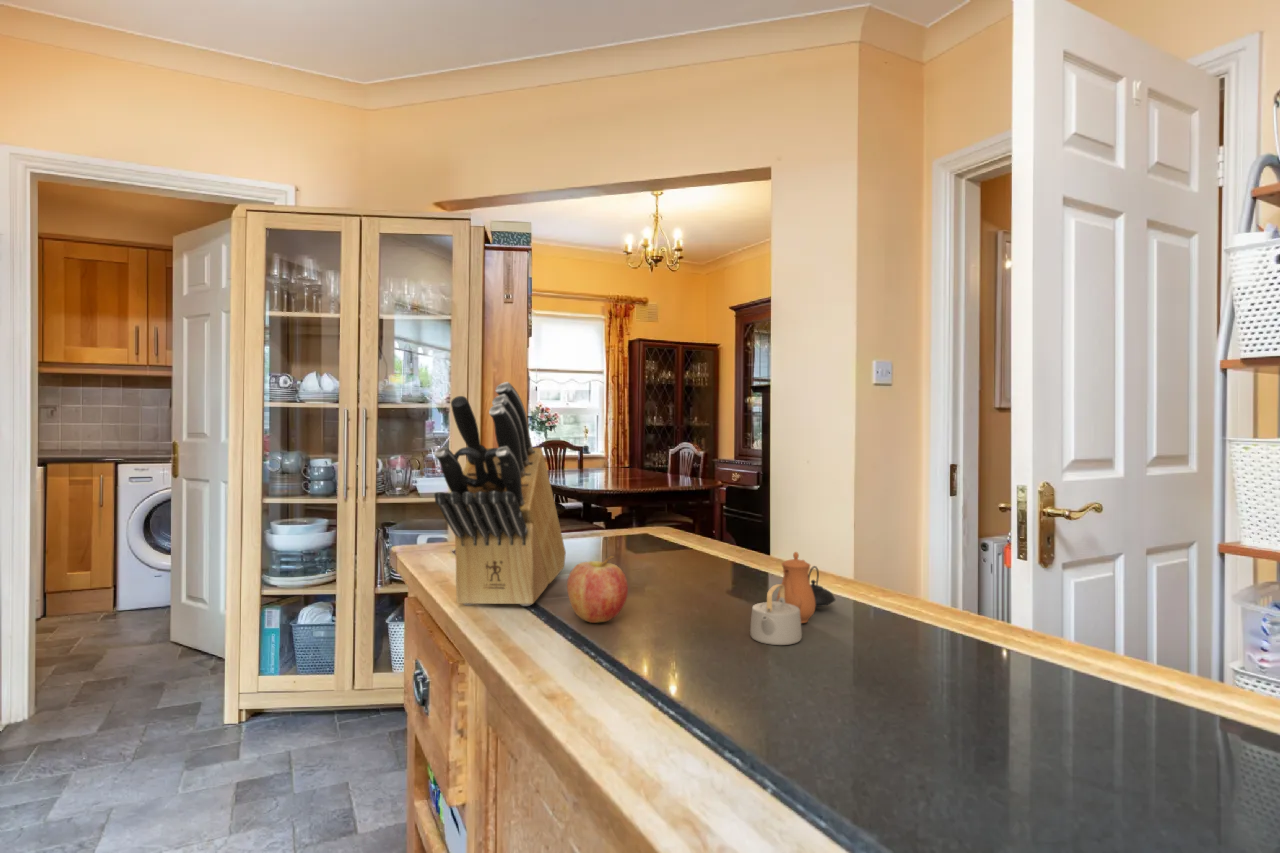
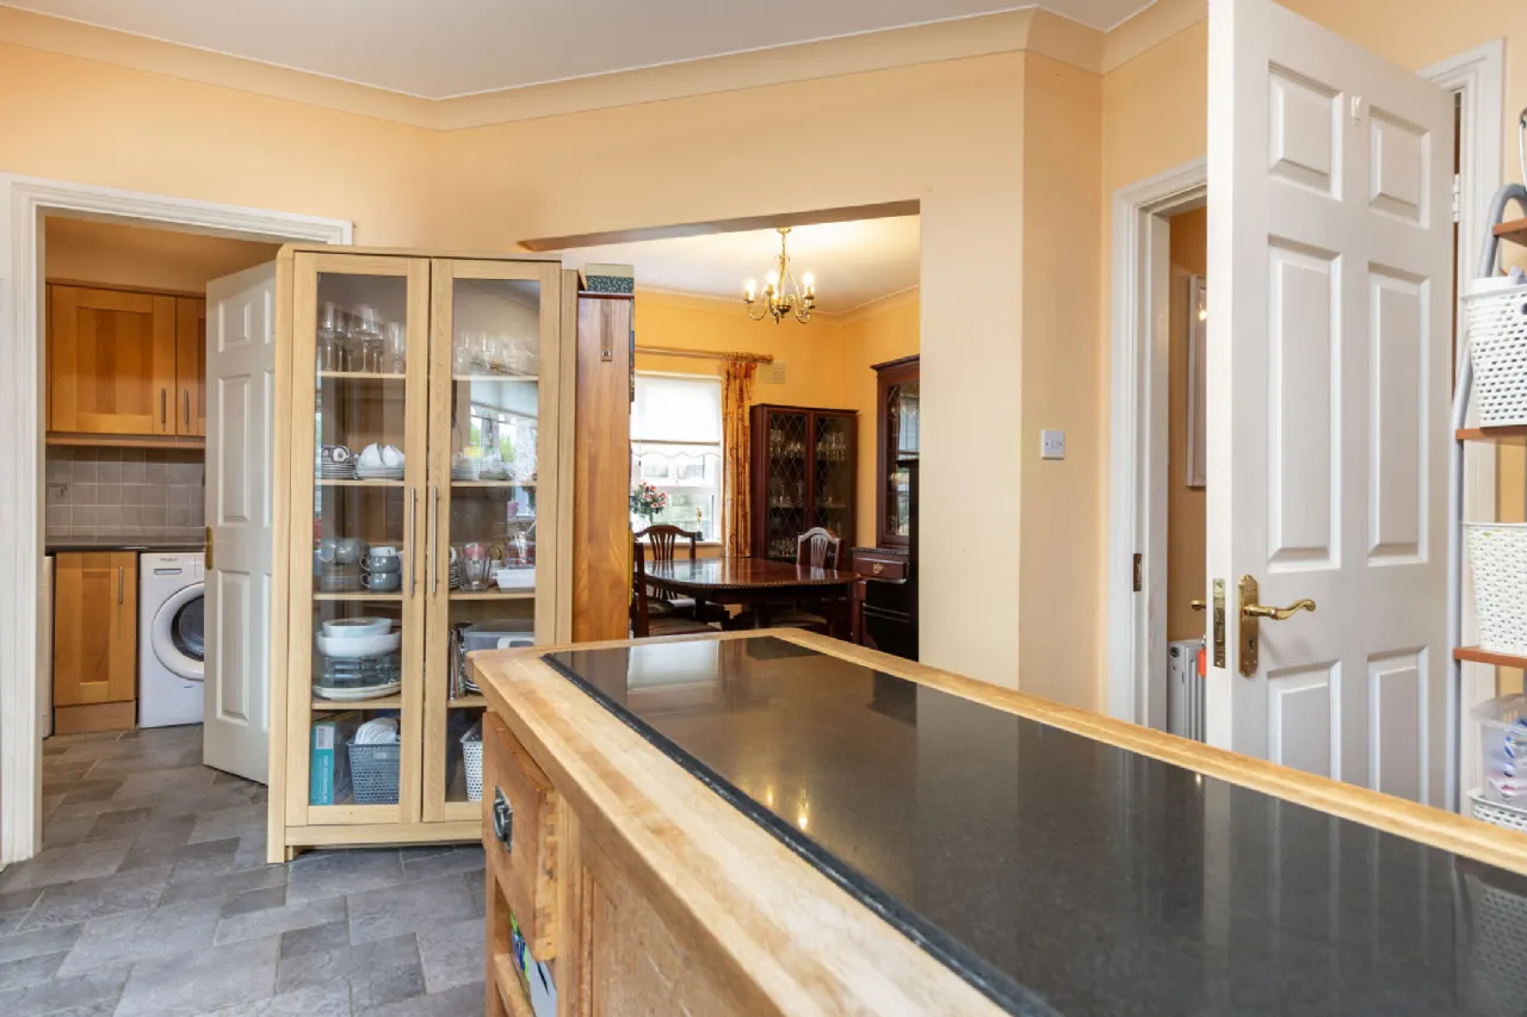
- fruit (597, 589)
- teapot (794, 587)
- knife block (508, 489)
